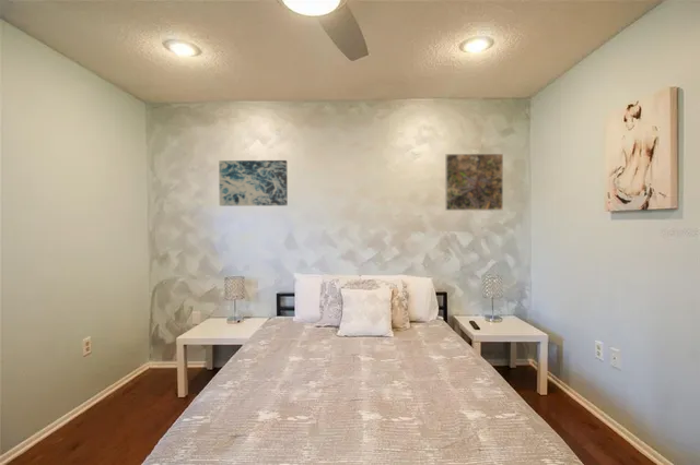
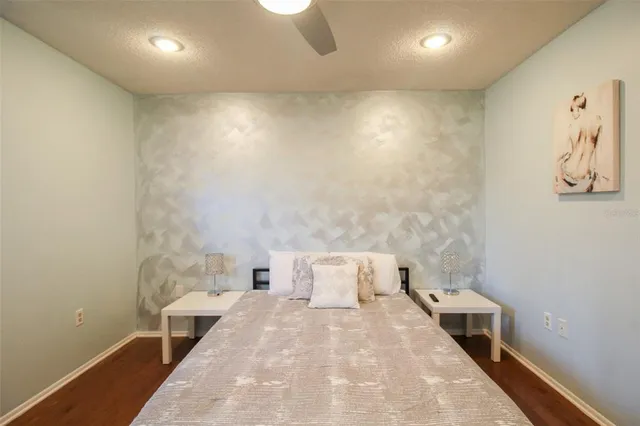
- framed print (474, 181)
- wall art (253, 182)
